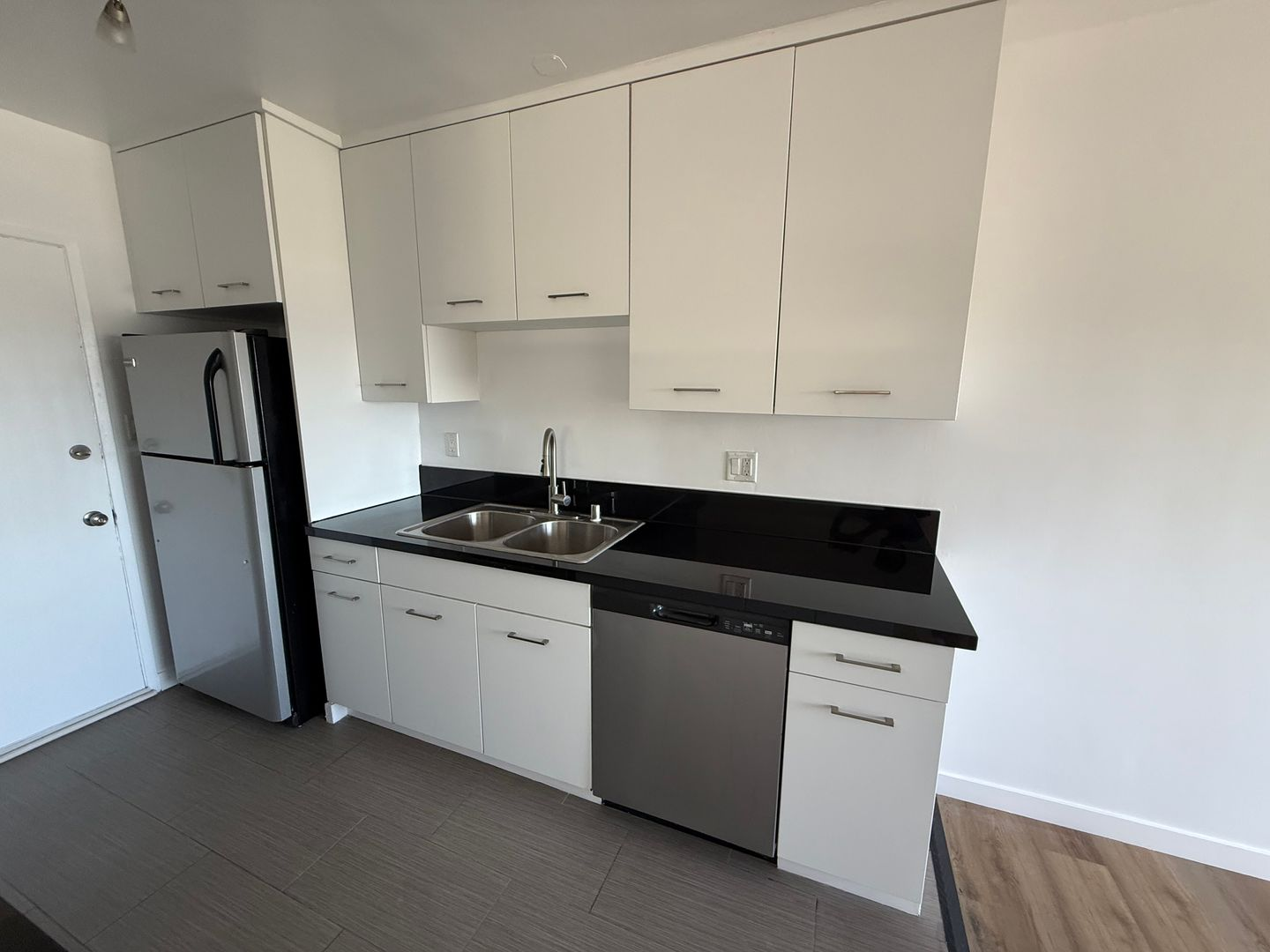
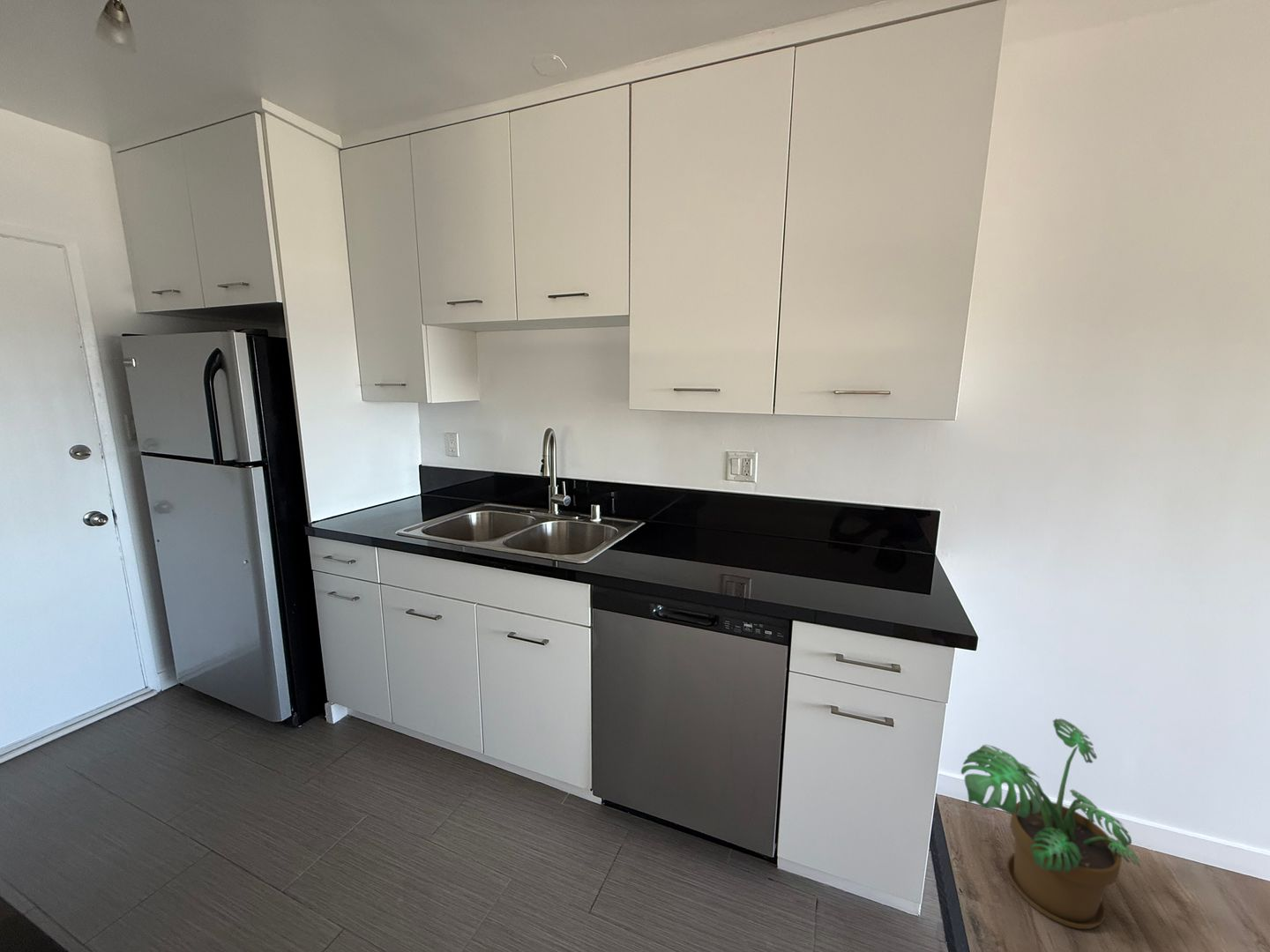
+ potted plant (1032, 813)
